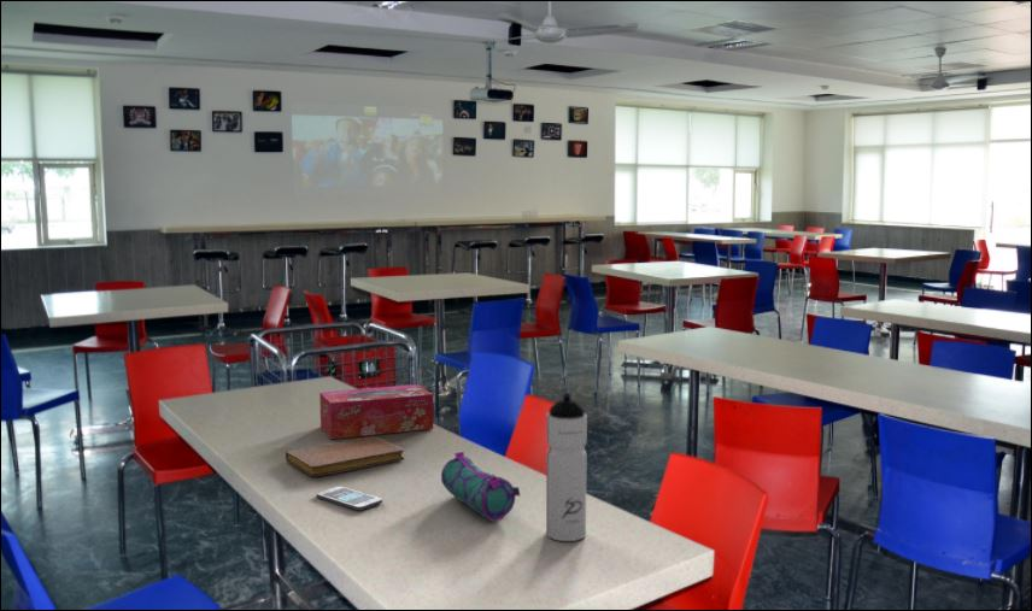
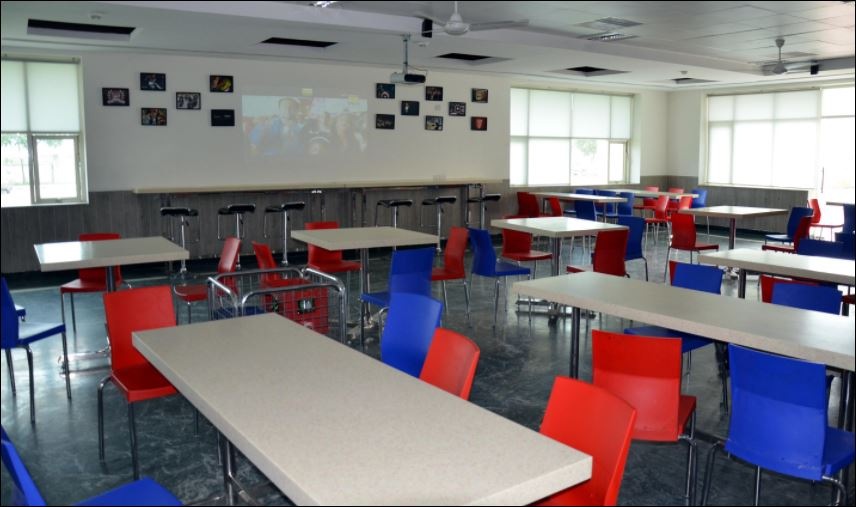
- notebook (345, 454)
- tissue box (376, 410)
- water bottle (565, 465)
- smartphone (348, 497)
- pencil case (477, 486)
